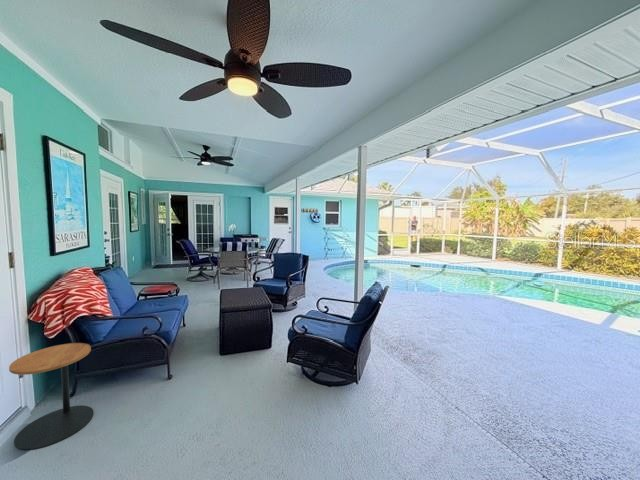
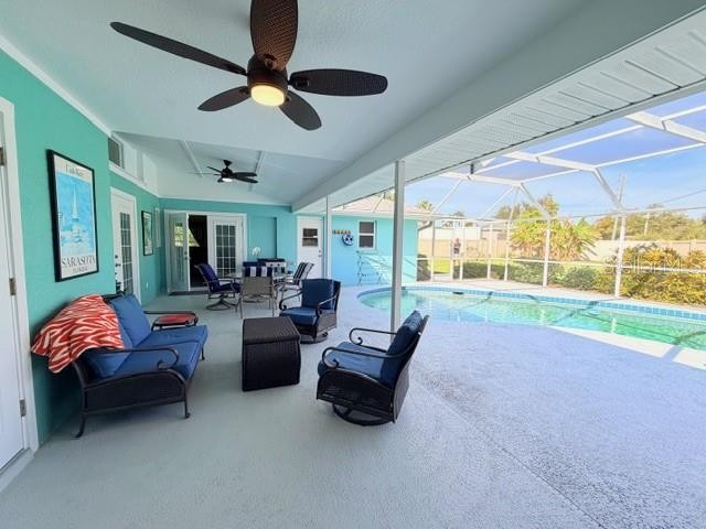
- side table (62, 391)
